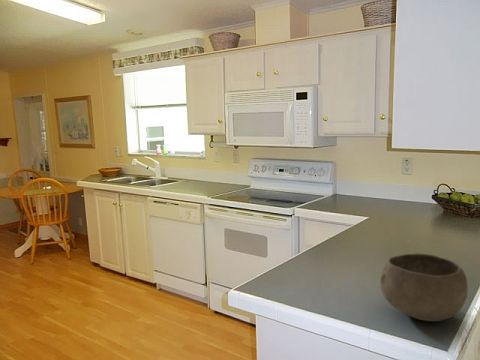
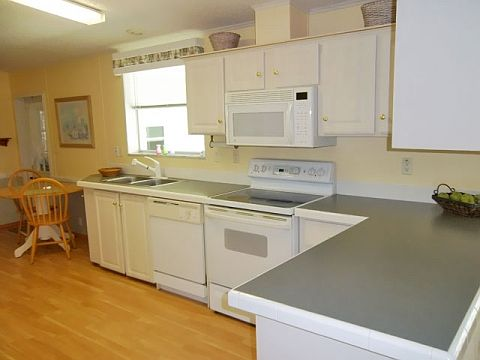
- bowl (421, 289)
